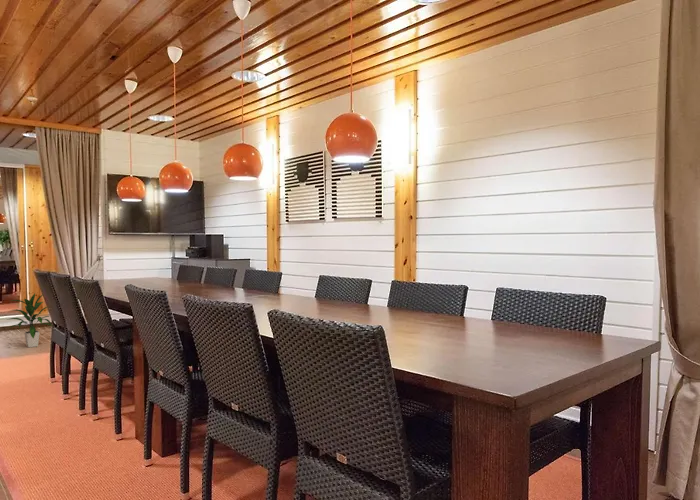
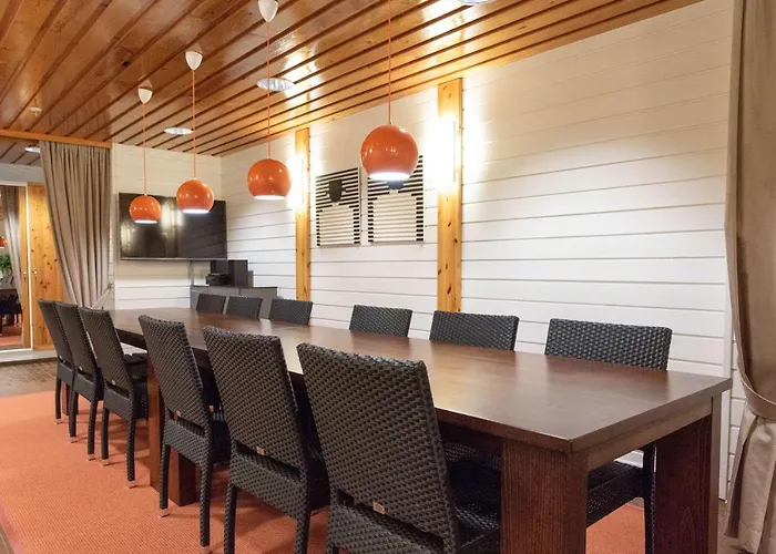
- indoor plant (30, 319)
